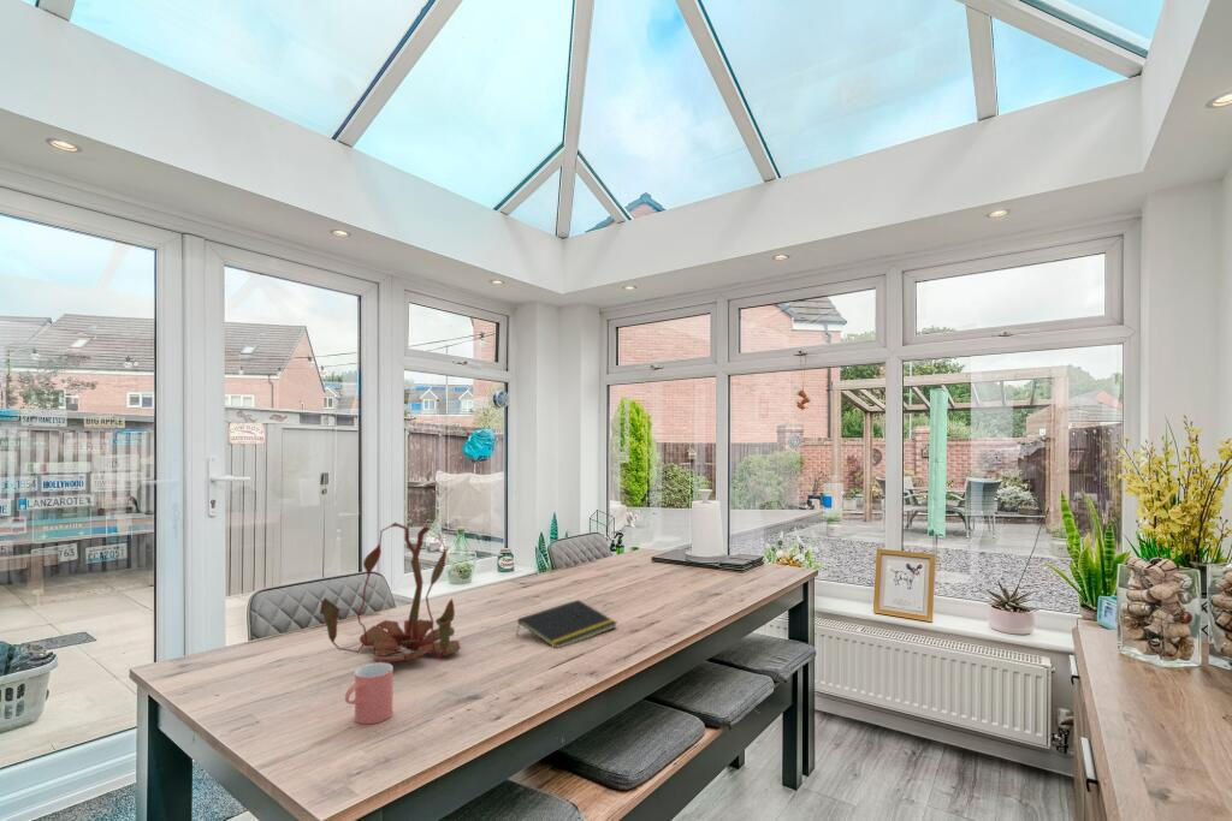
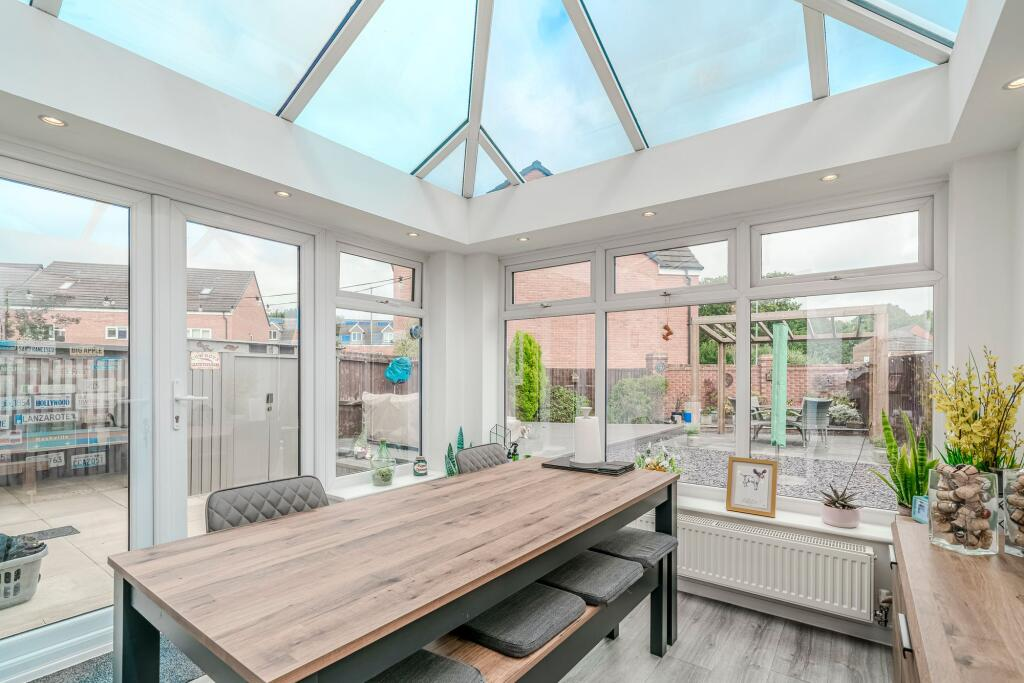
- plant (415, 589)
- cup (367, 695)
- notepad (568, 623)
